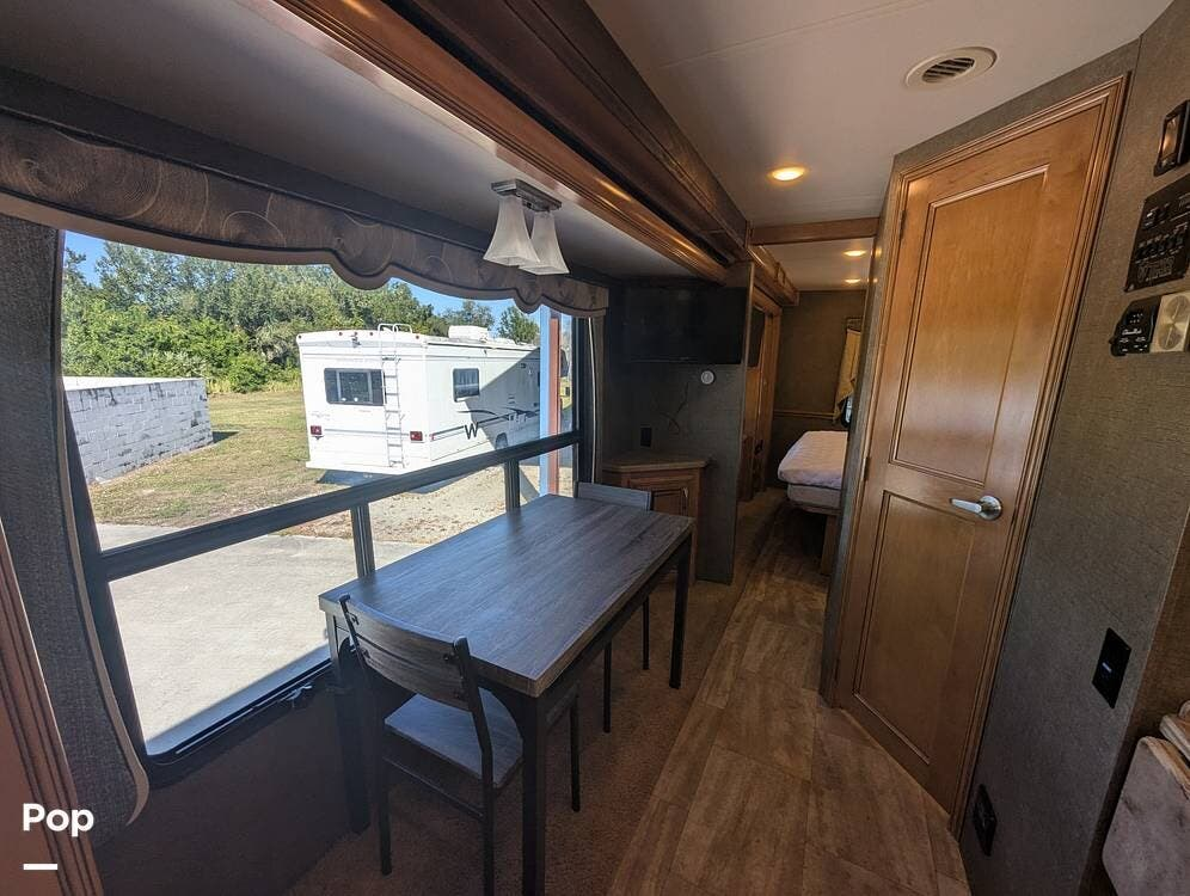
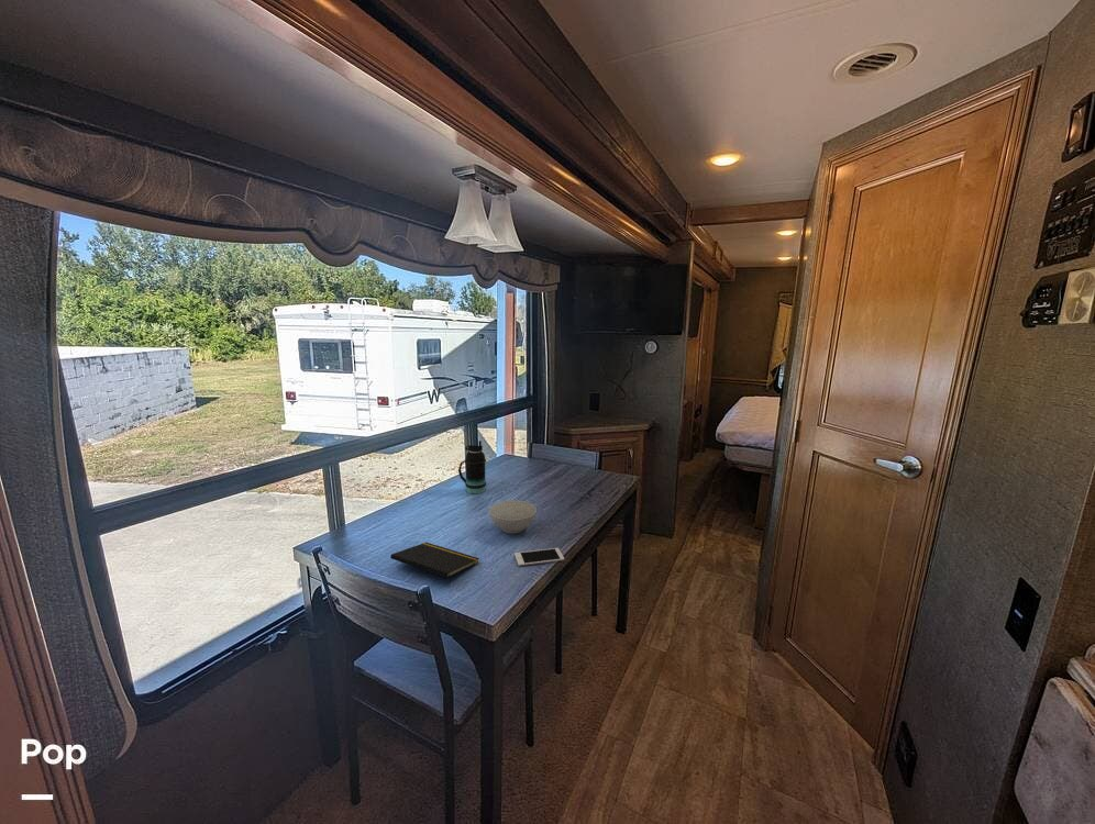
+ notepad (435, 558)
+ bowl (512, 516)
+ bottle (472, 465)
+ cell phone (539, 556)
